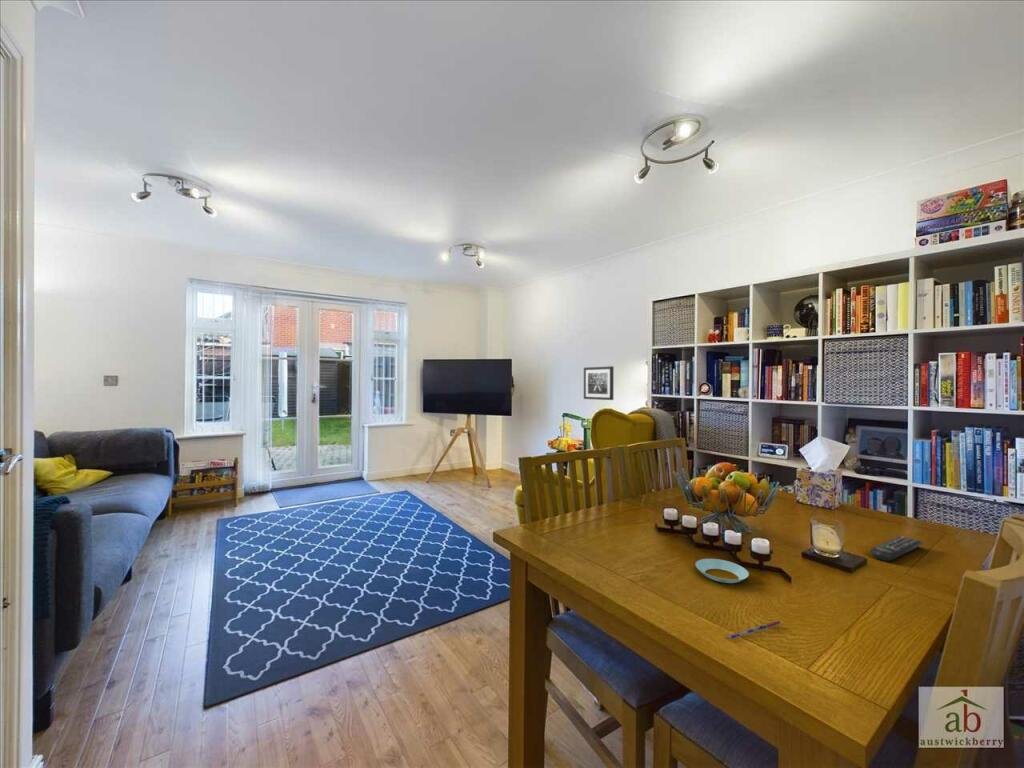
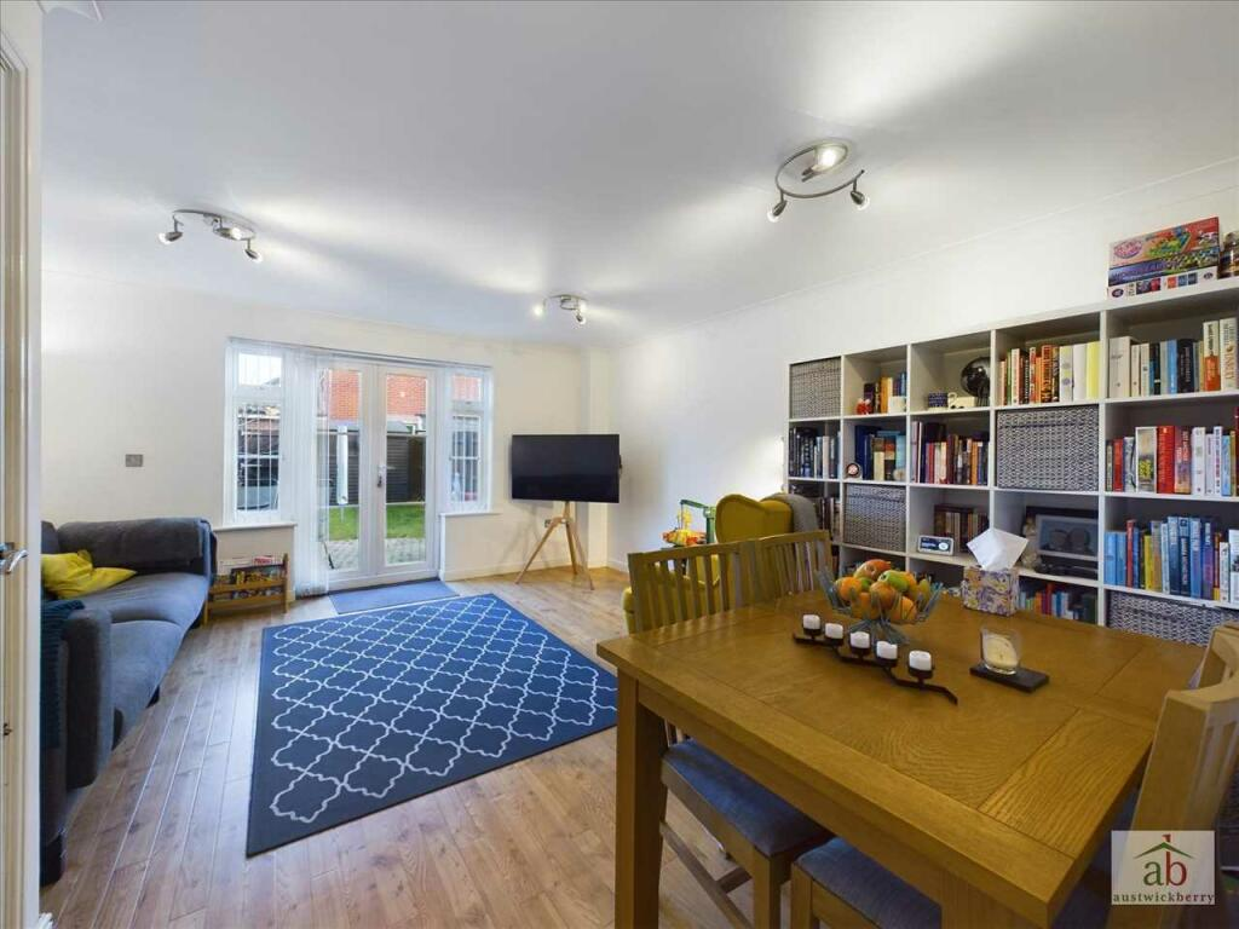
- remote control (897, 548)
- pen (754, 629)
- saucer (722, 569)
- wall art (598, 383)
